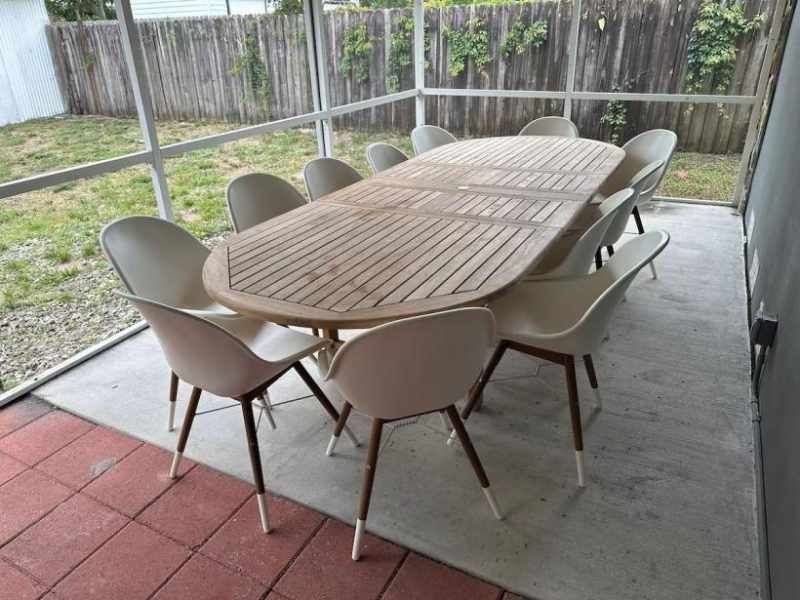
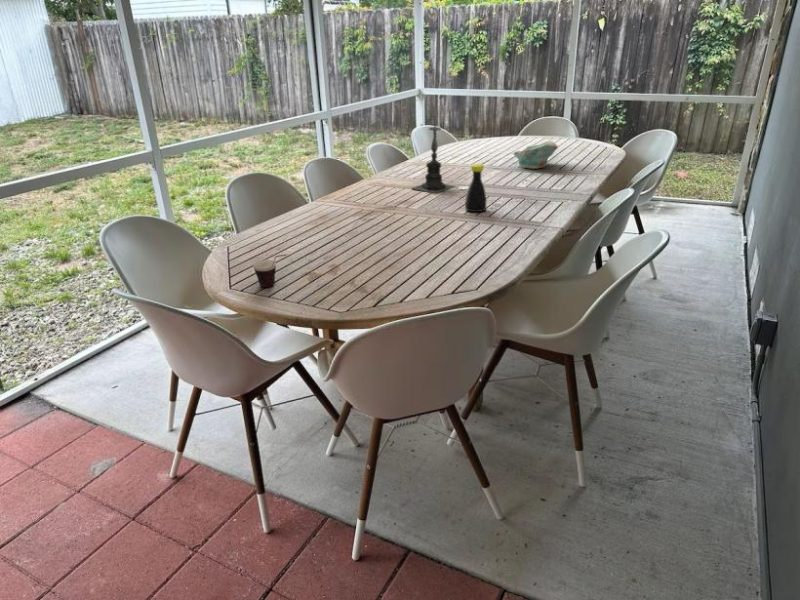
+ cup (272, 268)
+ candle holder (433, 153)
+ bottle (476, 187)
+ bowl (535, 153)
